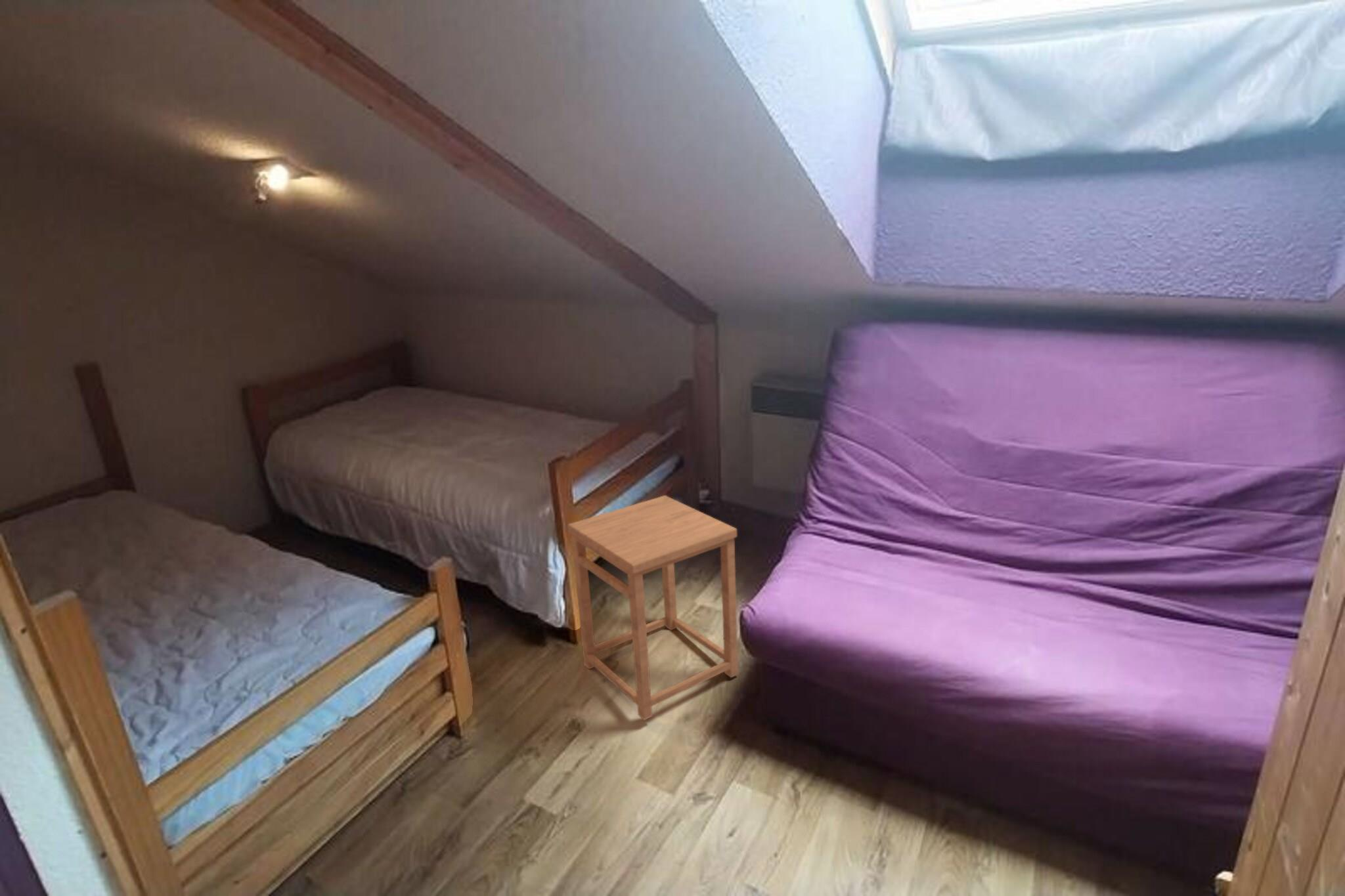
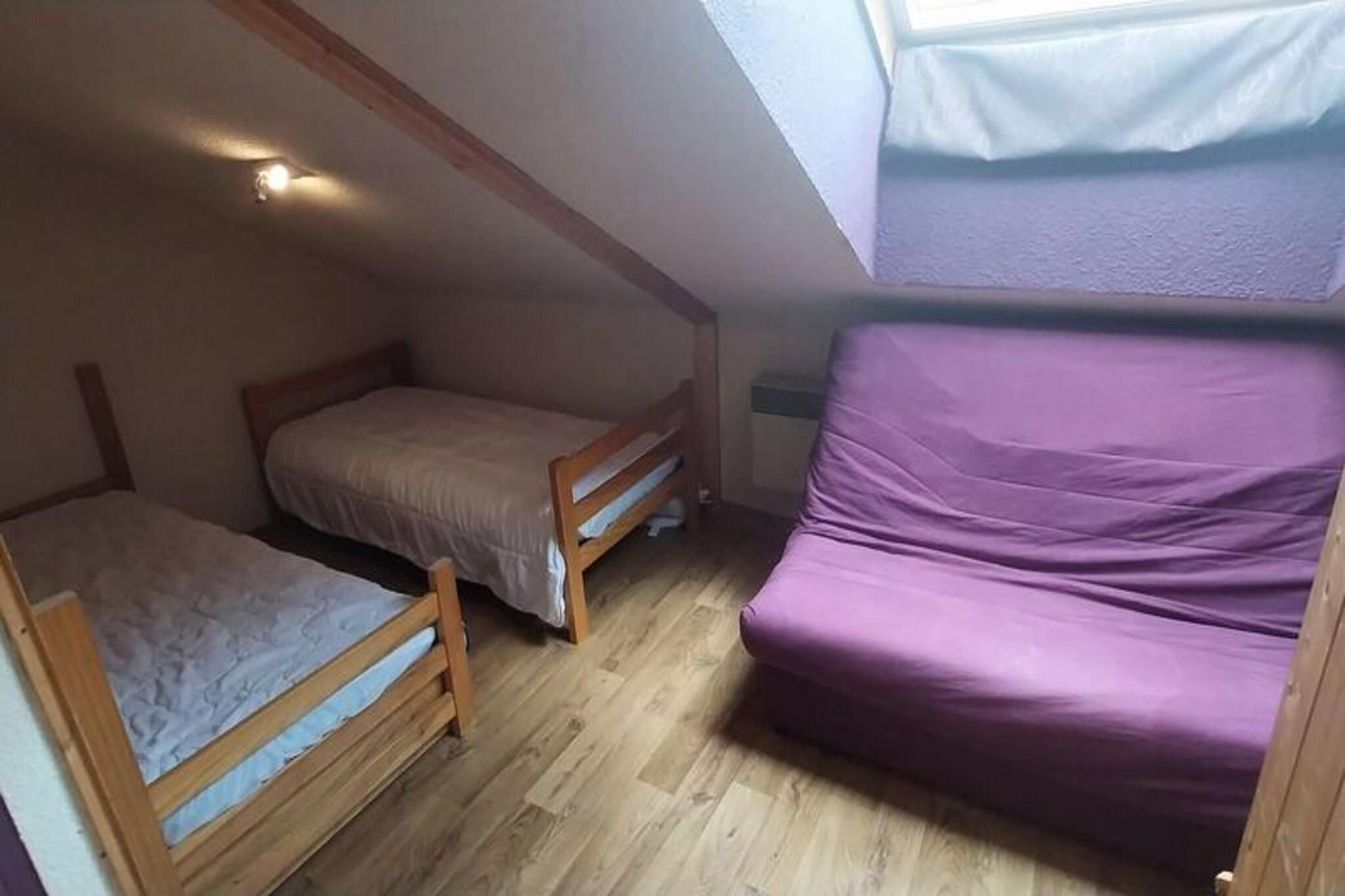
- side table (664, 600)
